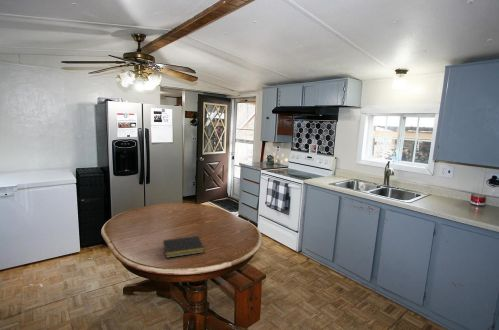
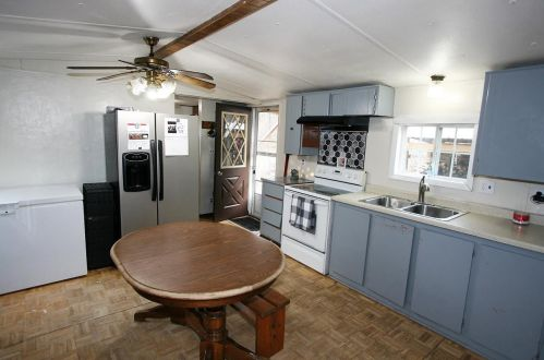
- notepad (183, 246)
